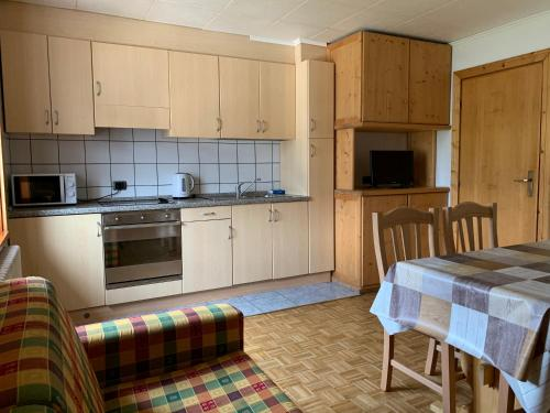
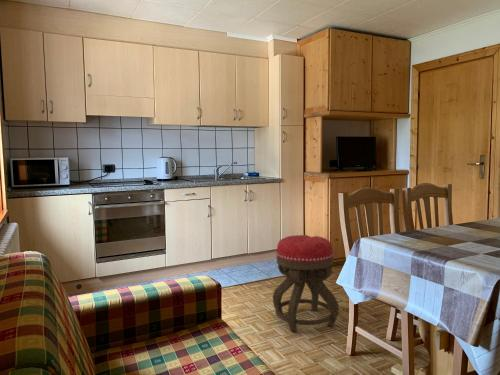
+ ottoman (304, 279)
